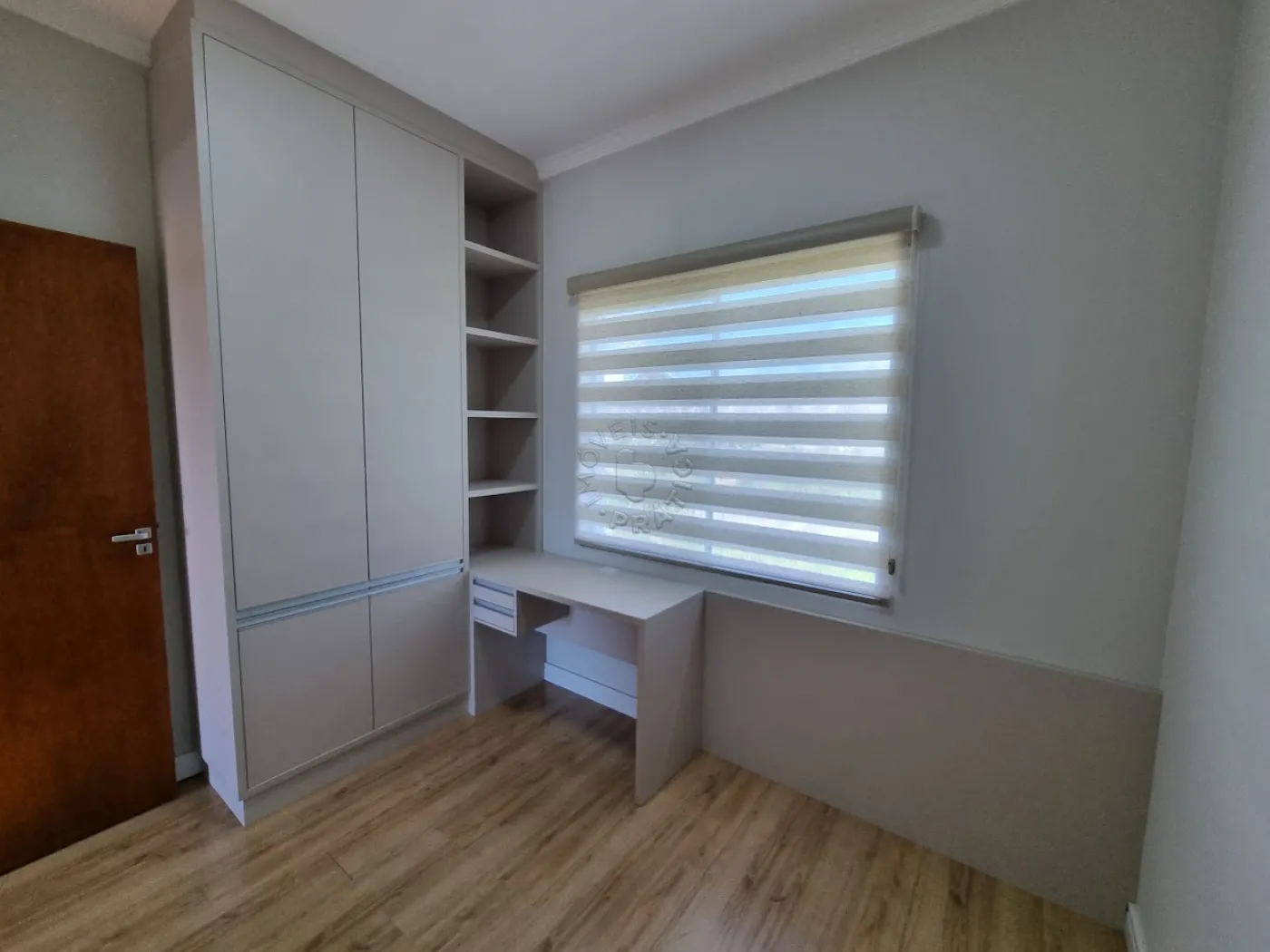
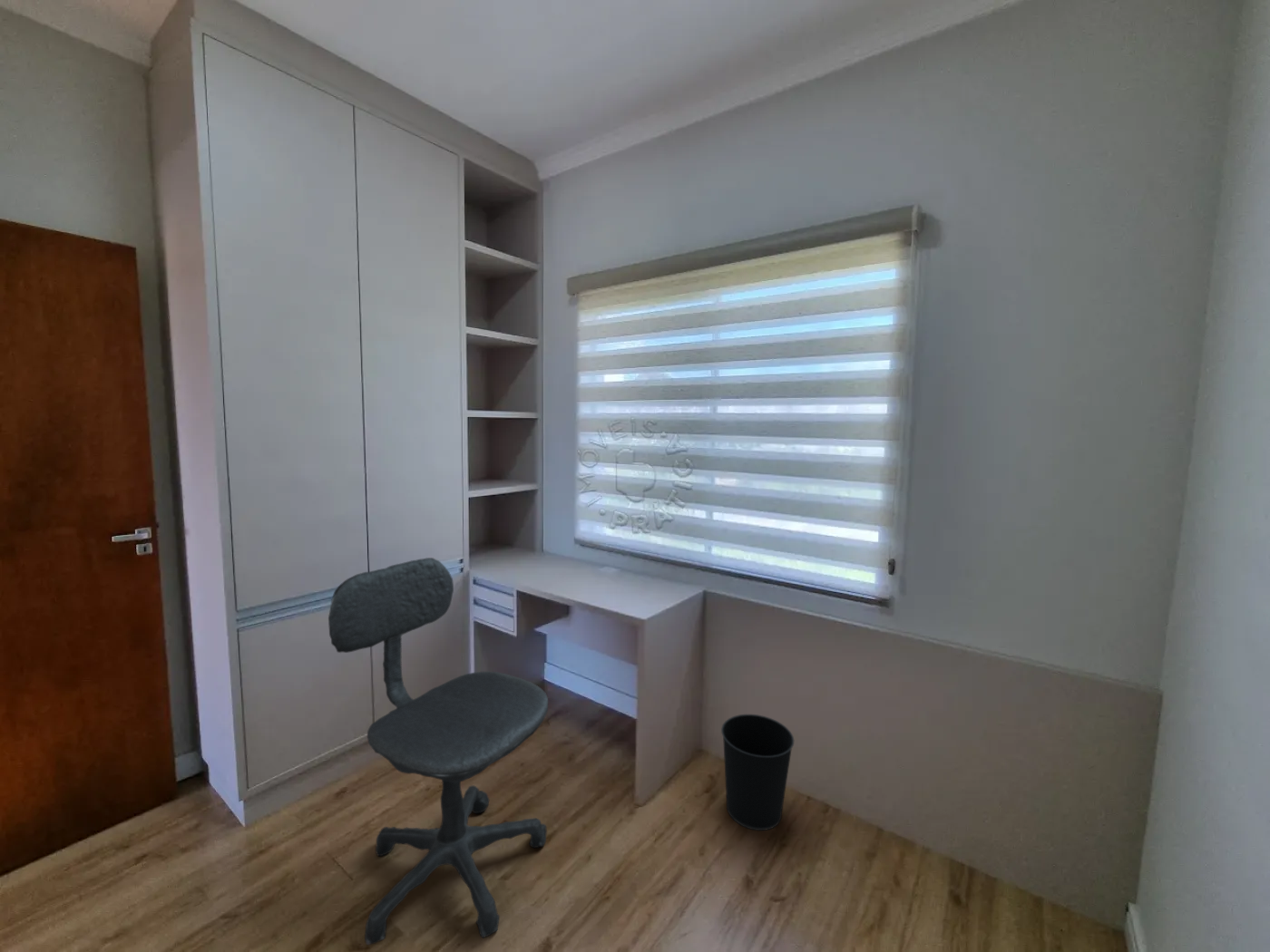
+ office chair (445, 729)
+ wastebasket (755, 772)
